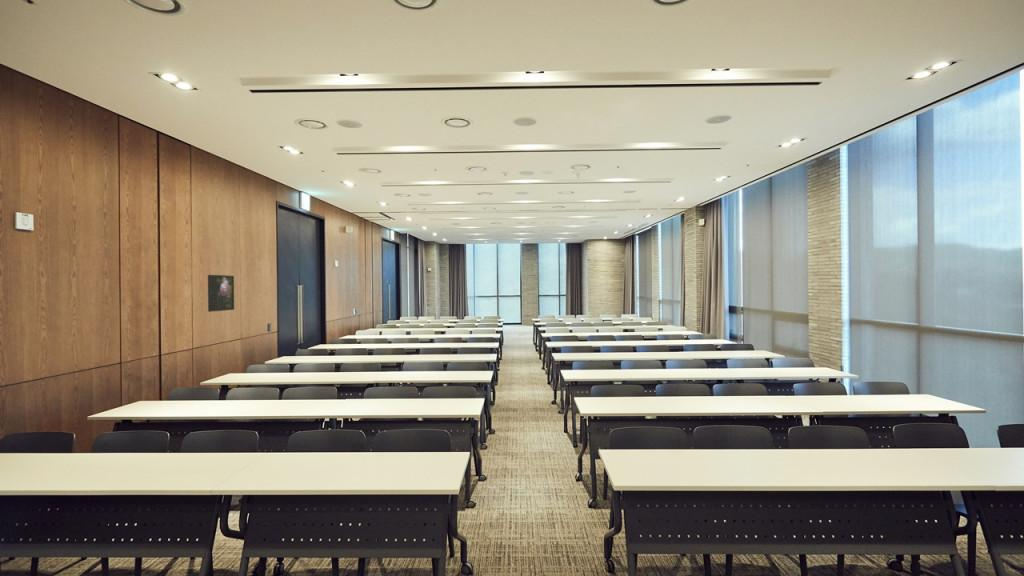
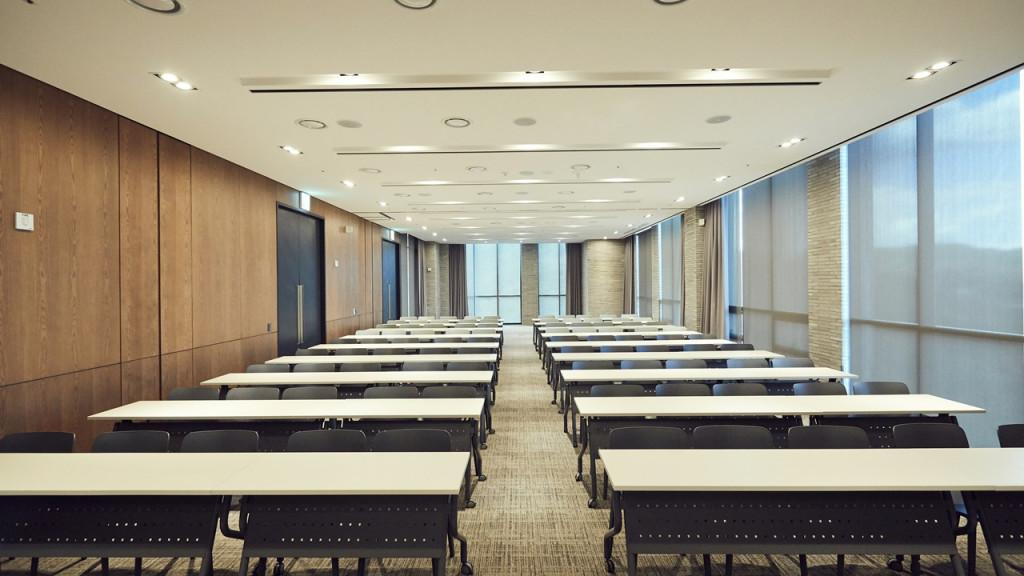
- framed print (221, 292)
